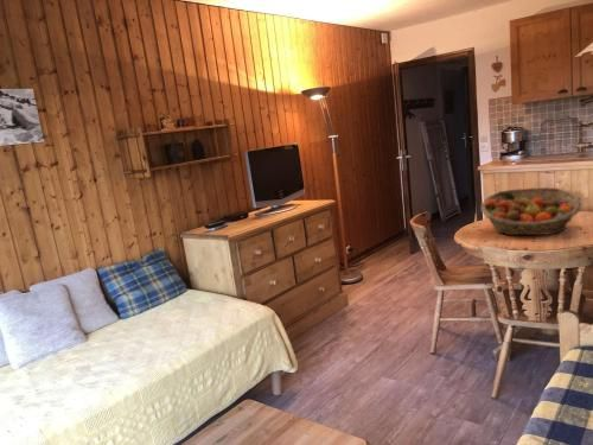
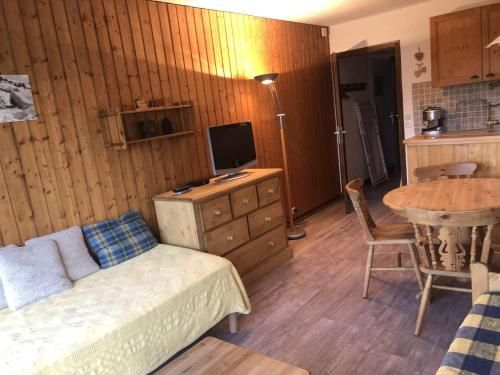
- fruit basket (528, 211)
